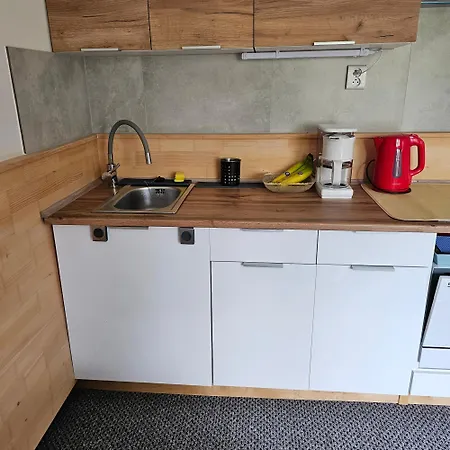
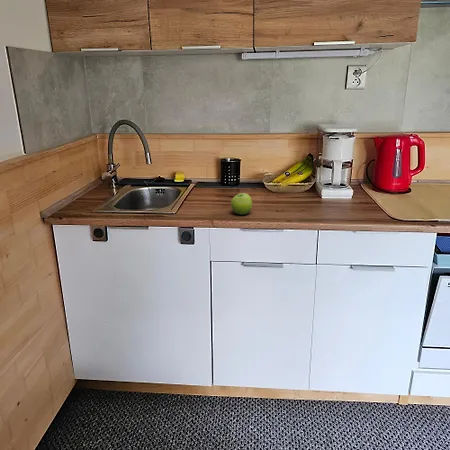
+ fruit (241, 203)
